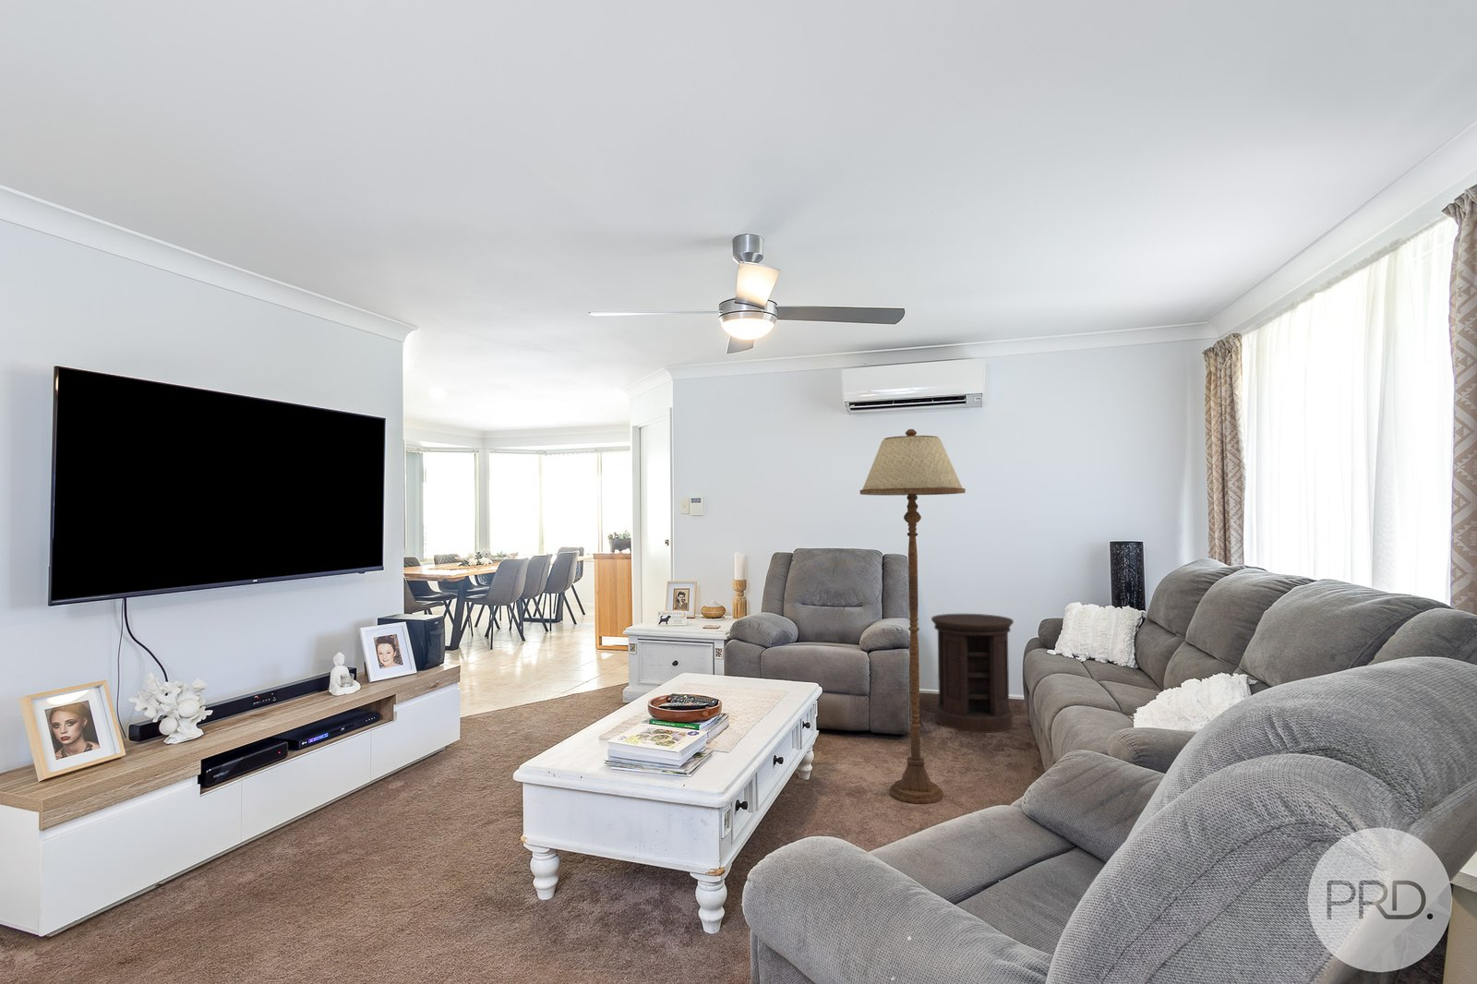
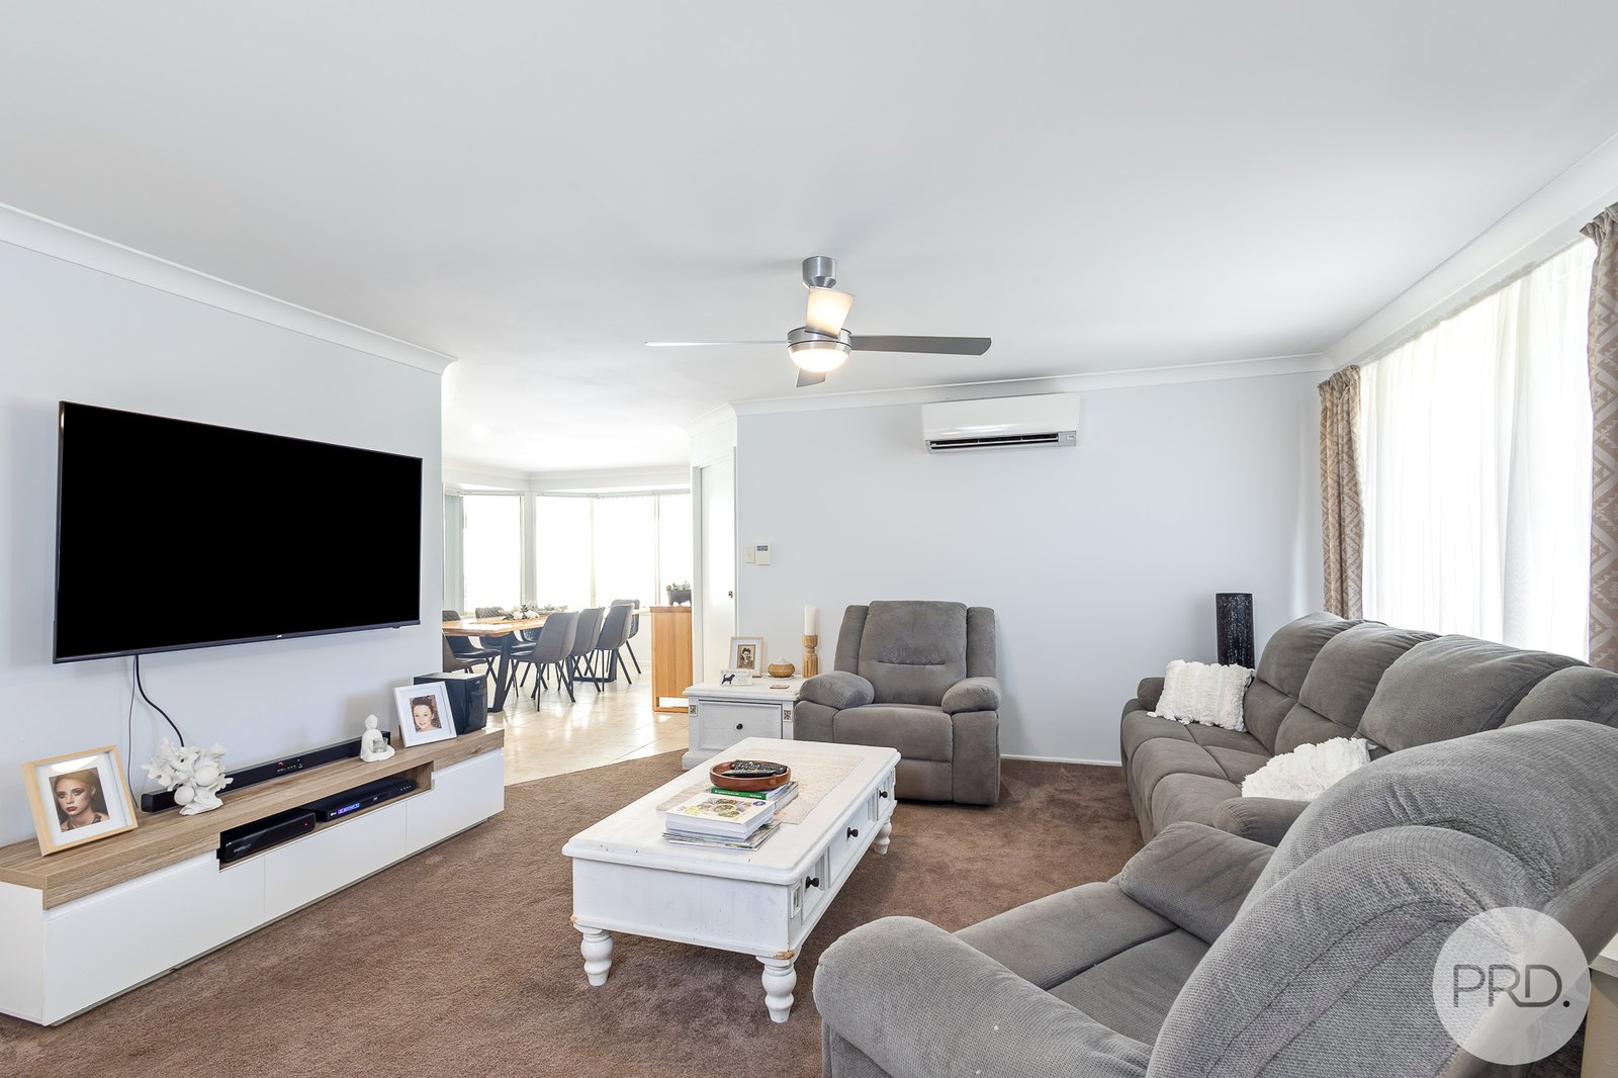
- side table (972, 670)
- floor lamp (913, 610)
